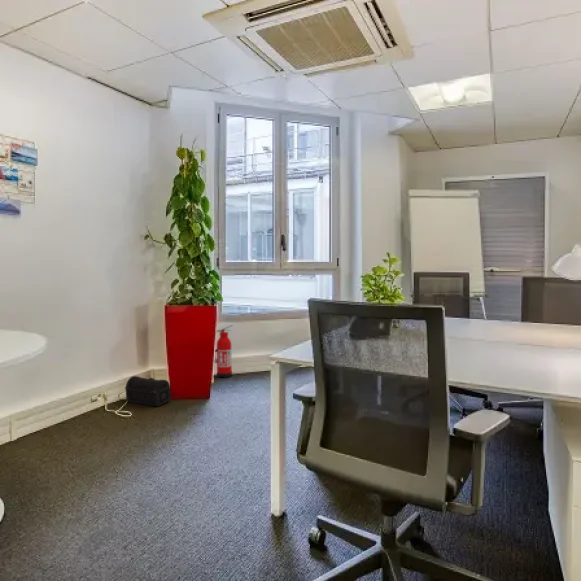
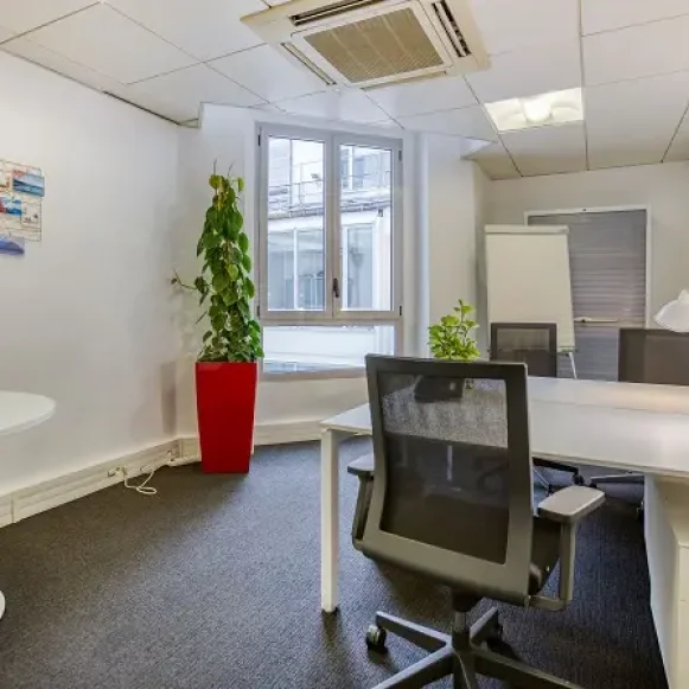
- treasure chest (148, 389)
- fire extinguisher (223, 350)
